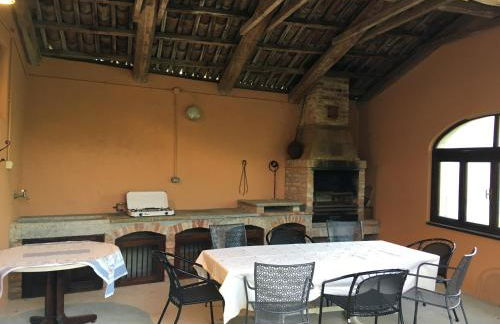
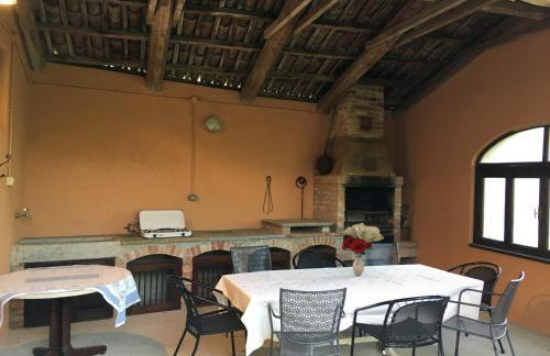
+ flower bouquet (361, 248)
